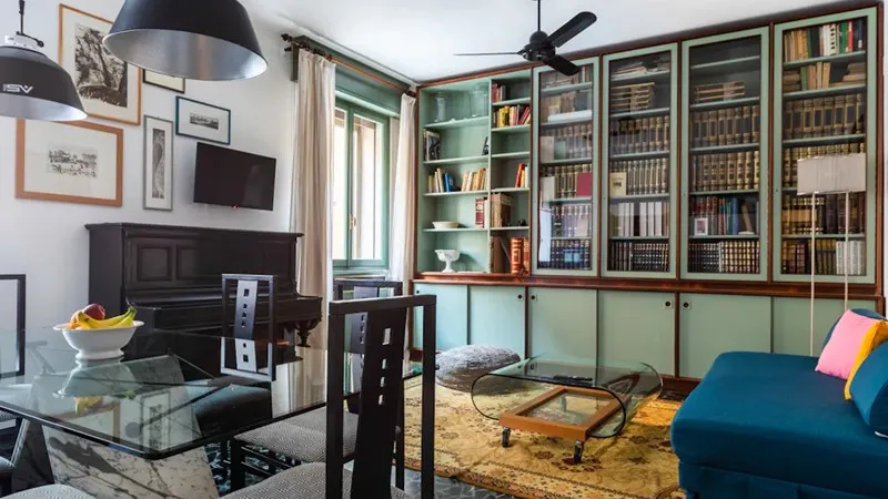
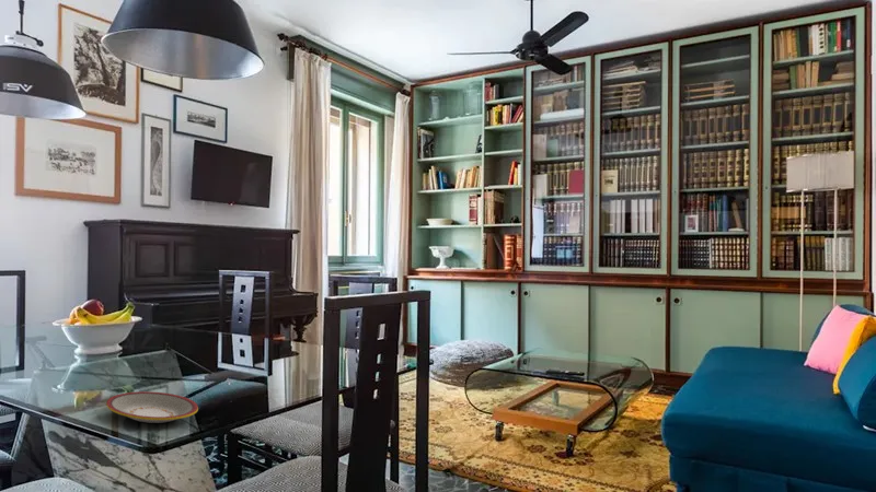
+ plate (151, 409)
